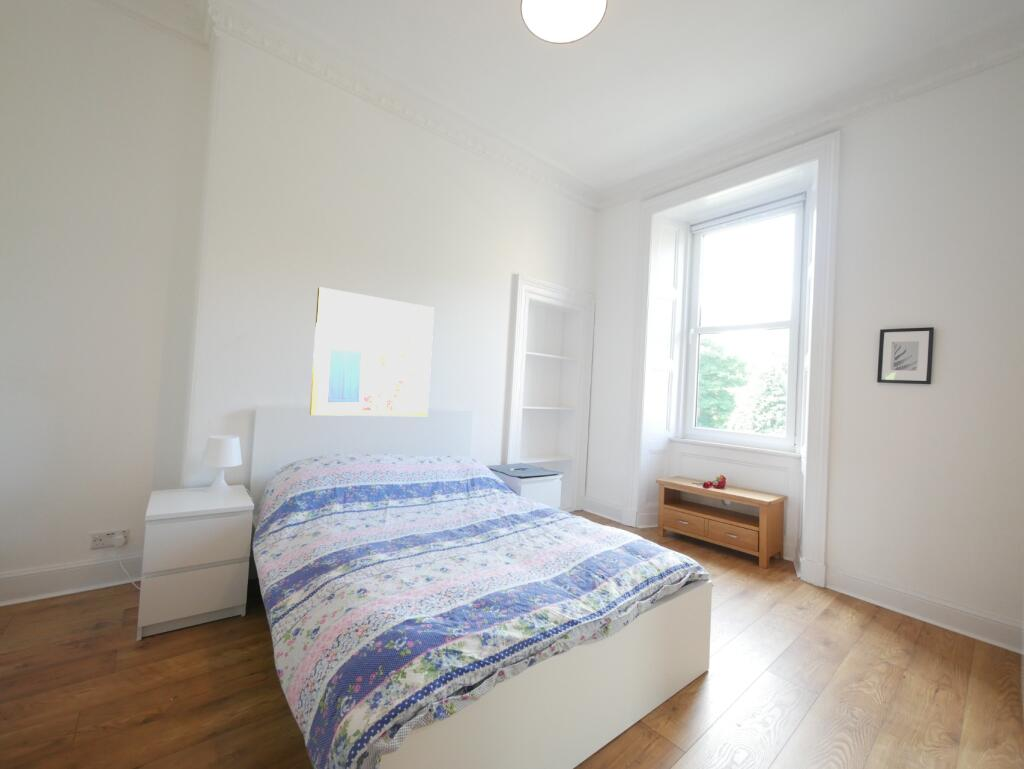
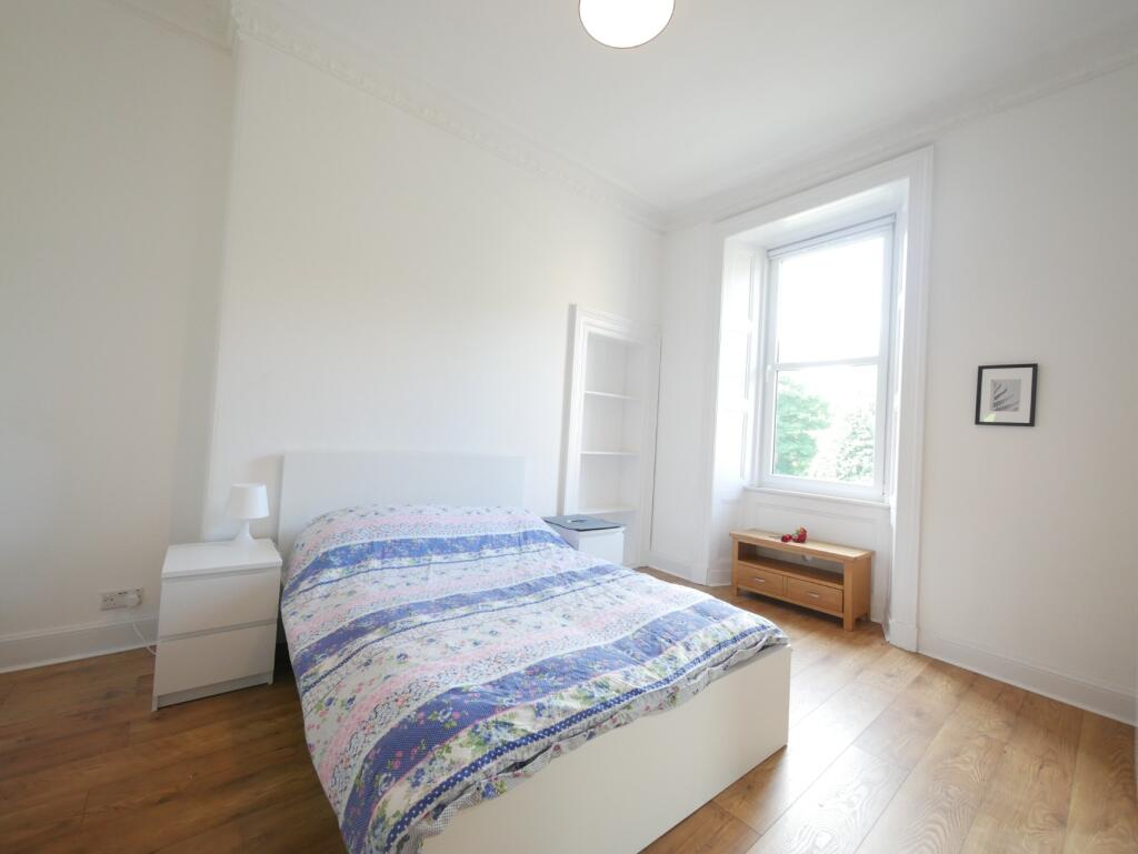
- wall art (376, 357)
